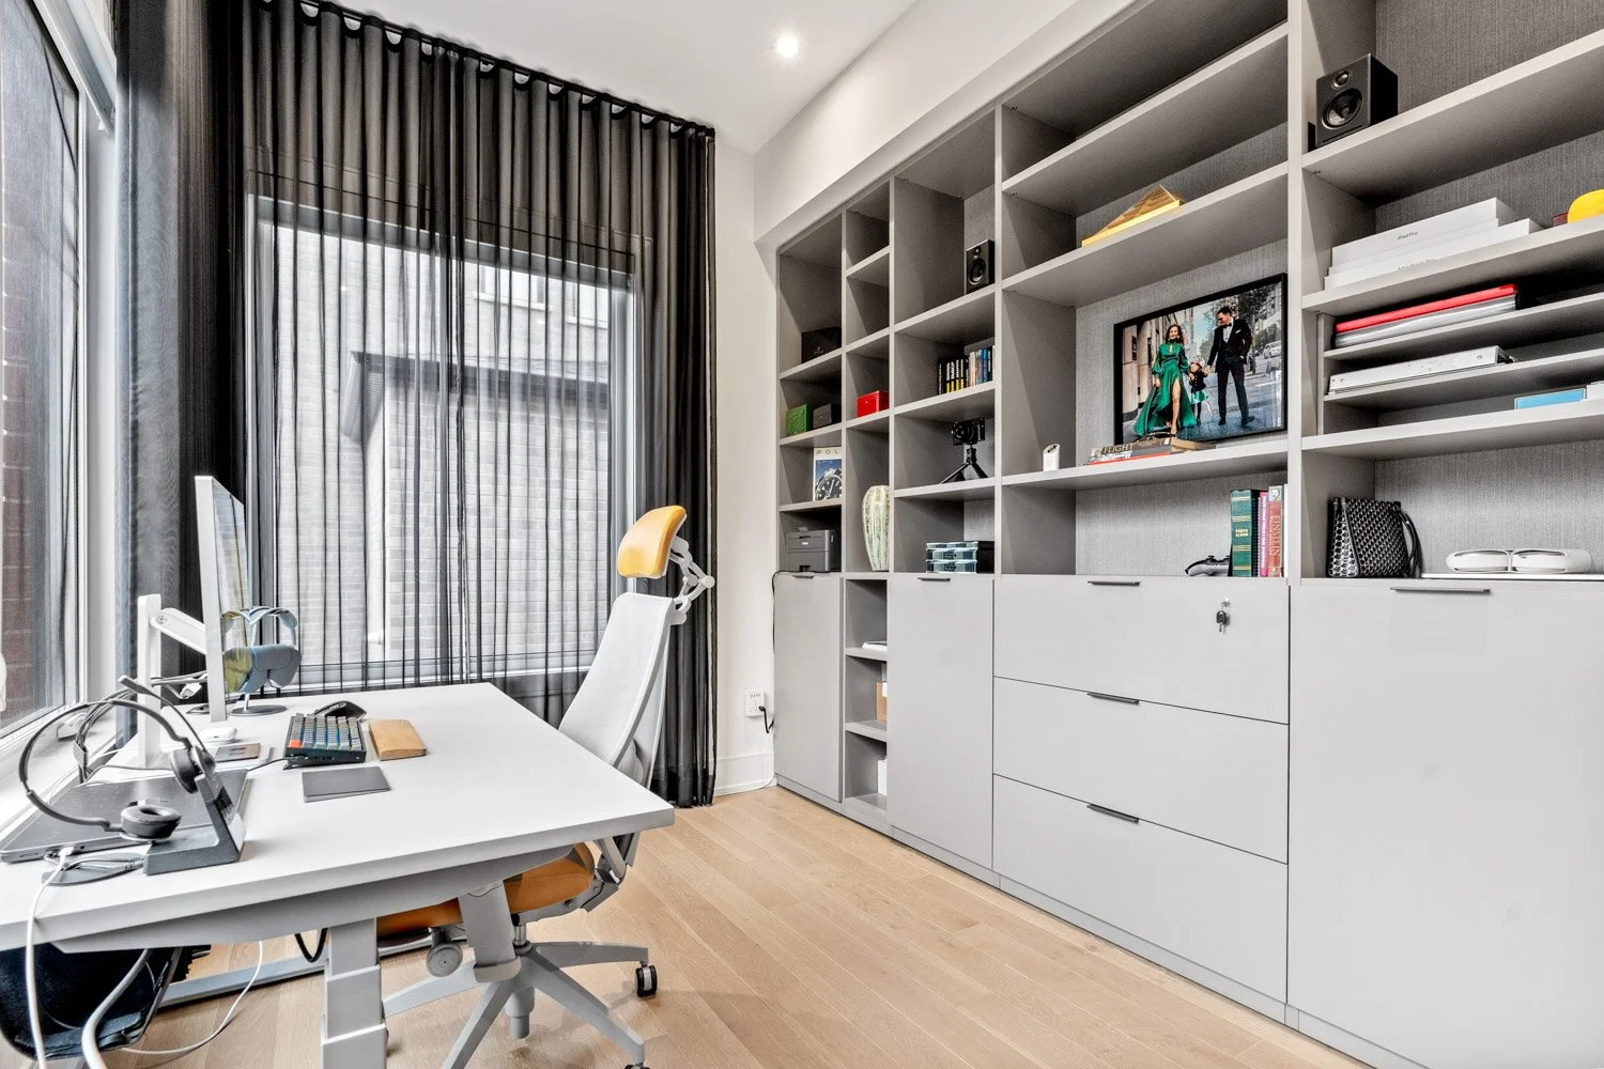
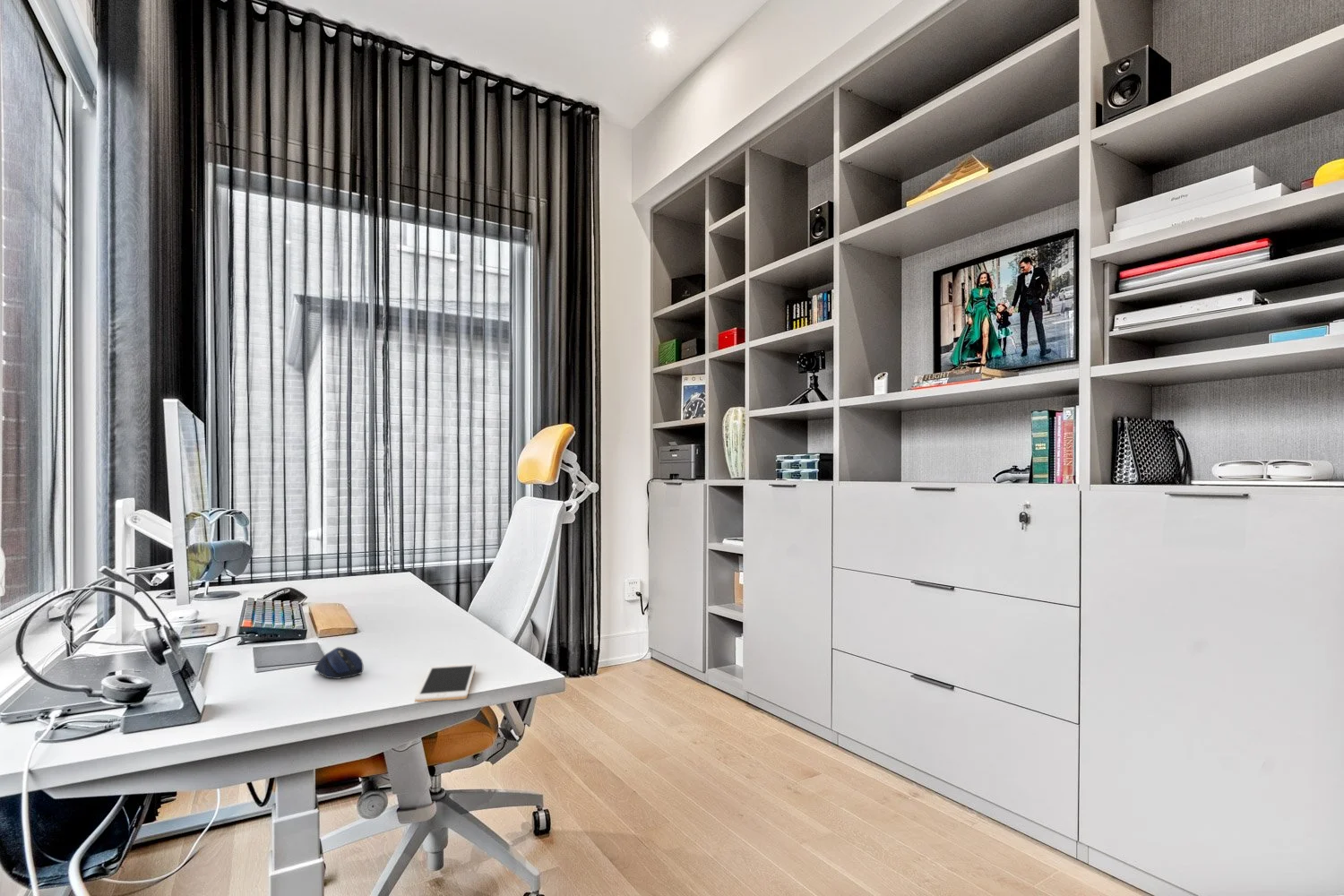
+ computer mouse (338, 660)
+ cell phone (447, 681)
